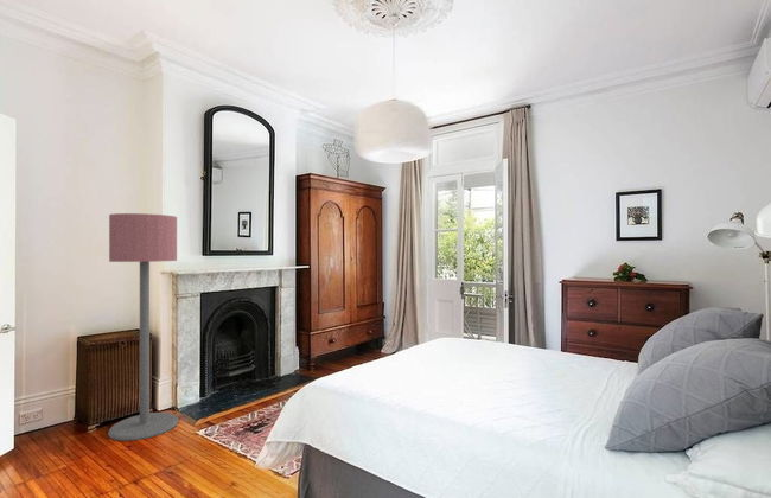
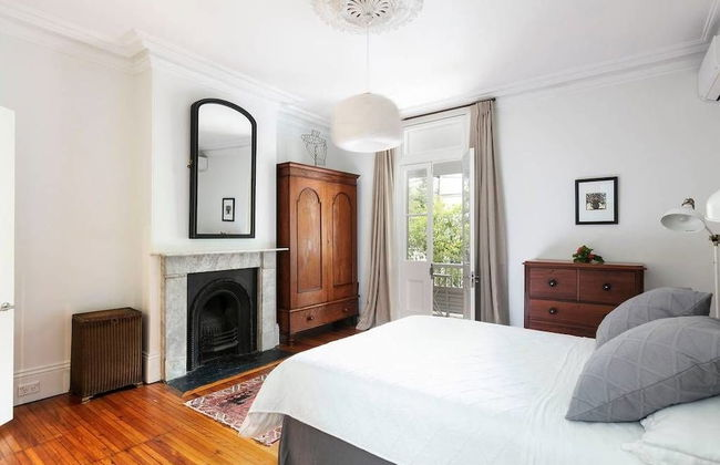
- floor lamp (144, 321)
